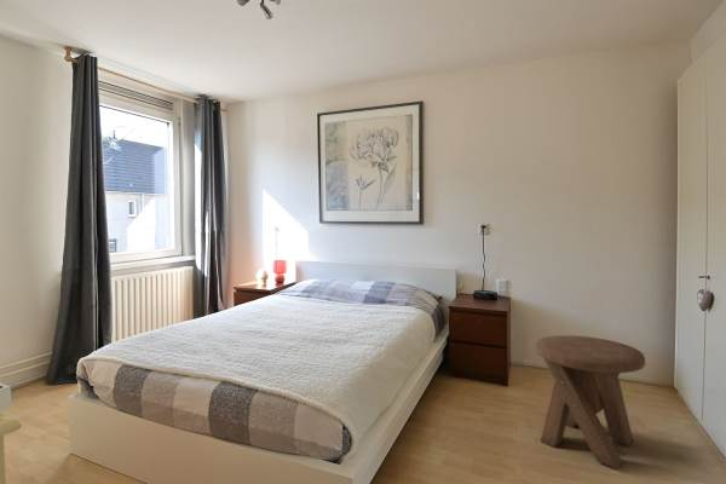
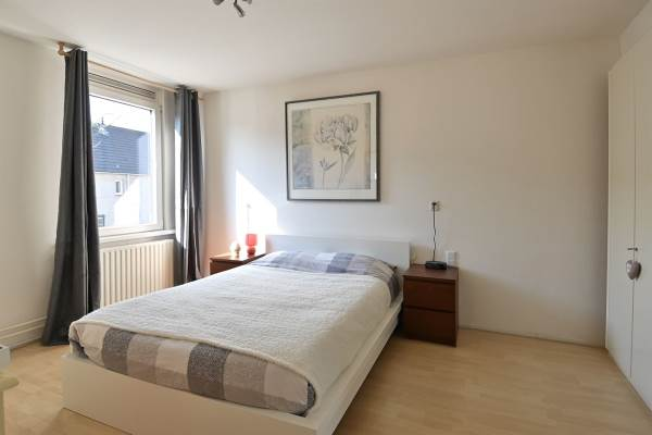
- music stool (586, 393)
